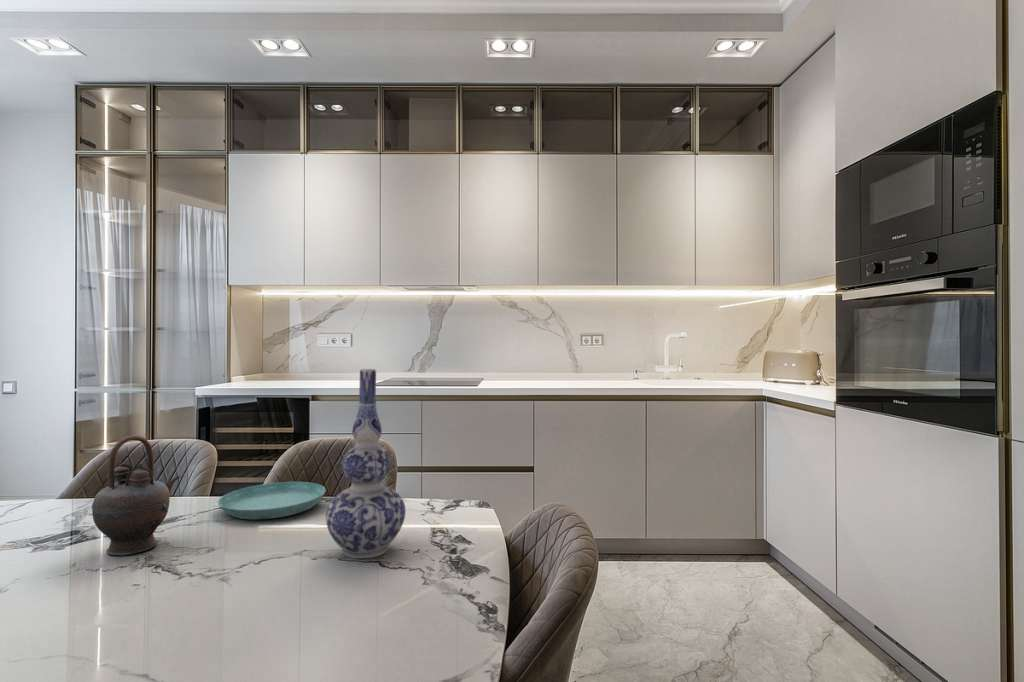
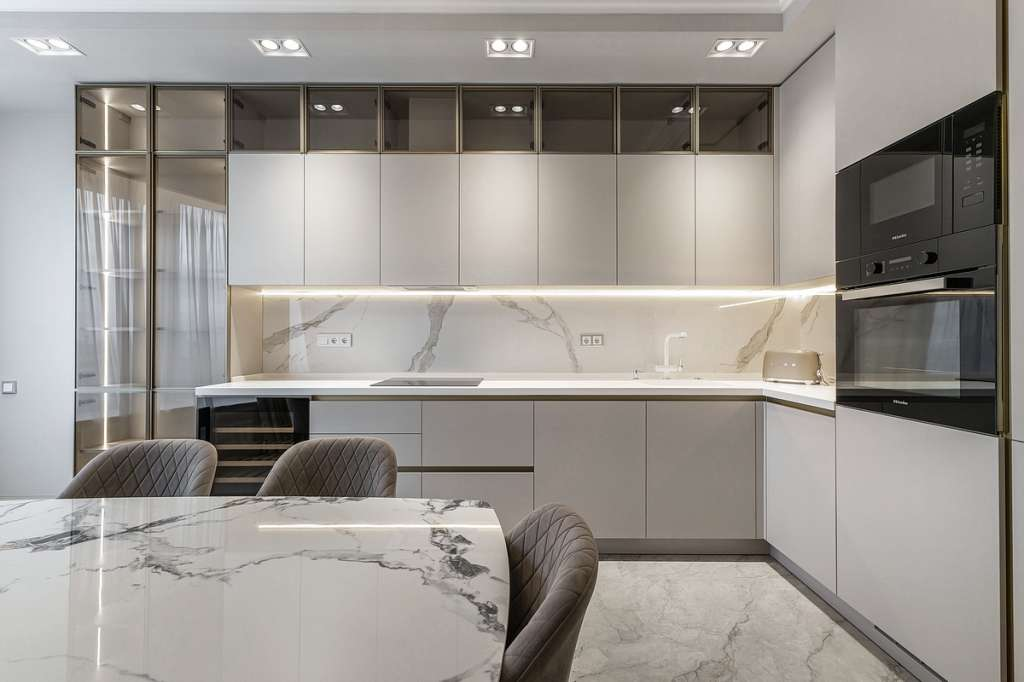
- teapot (140, 491)
- saucer (273, 500)
- vase (366, 459)
